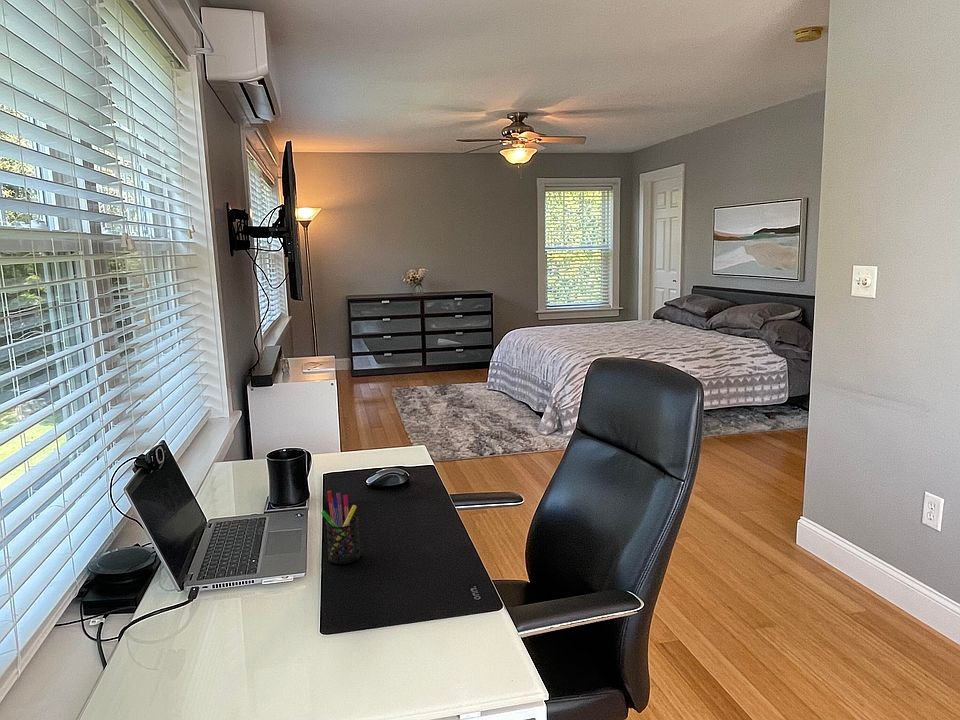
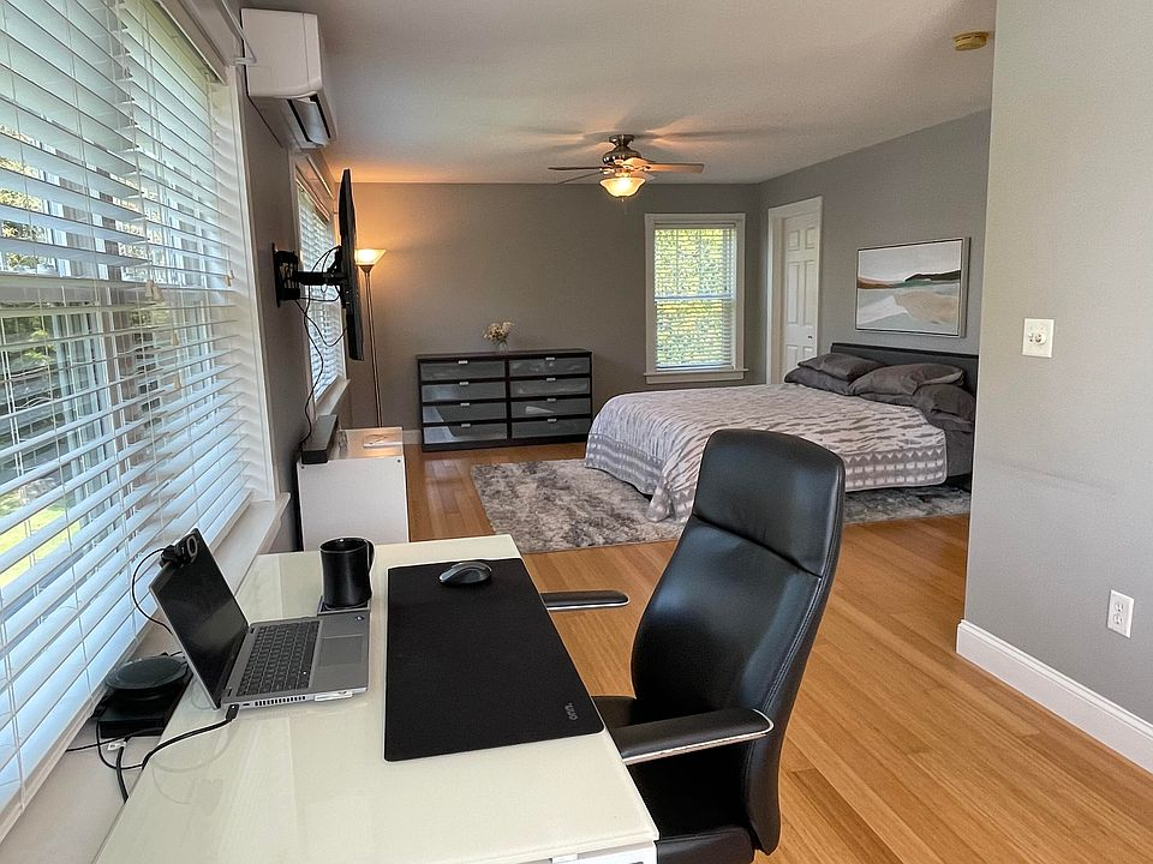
- pen holder (338, 526)
